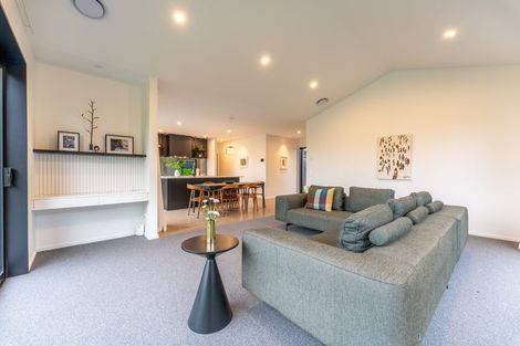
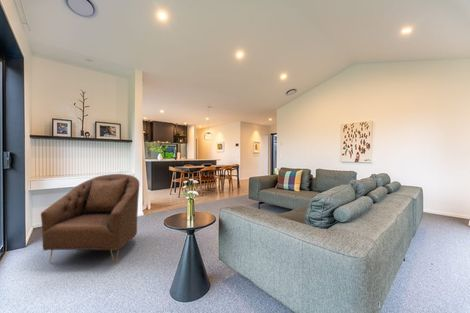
+ armchair (102, 212)
